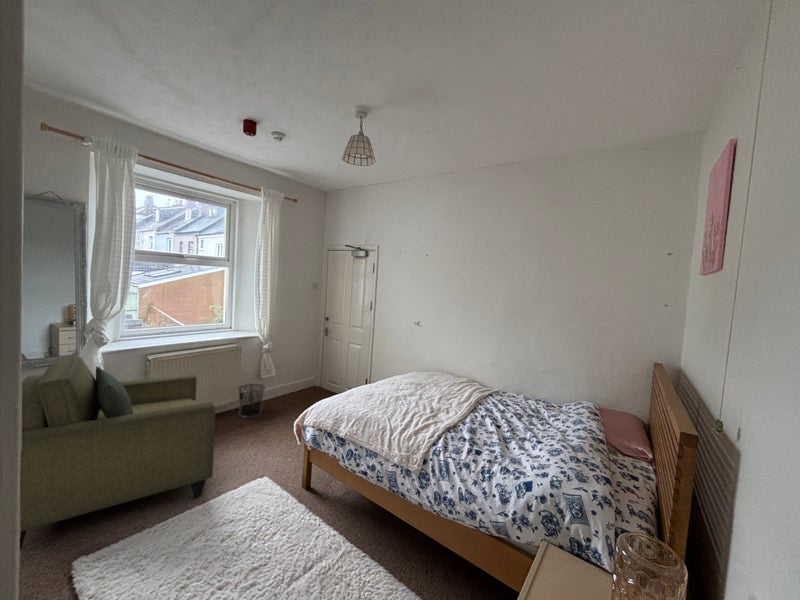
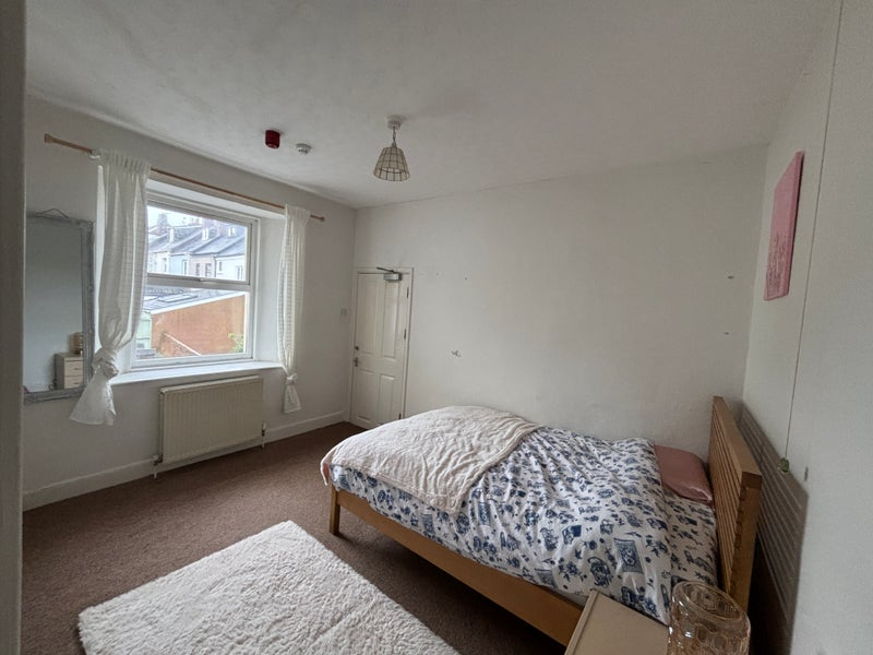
- waste bin (251, 400)
- armchair (122, 424)
